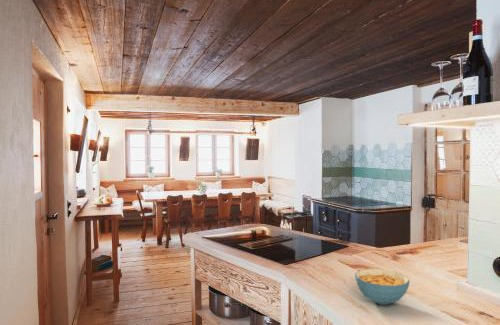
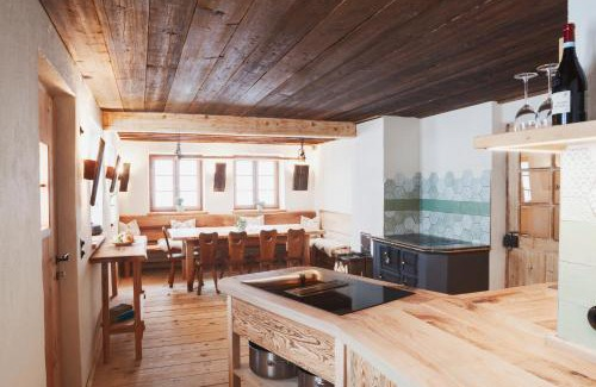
- cereal bowl (381, 289)
